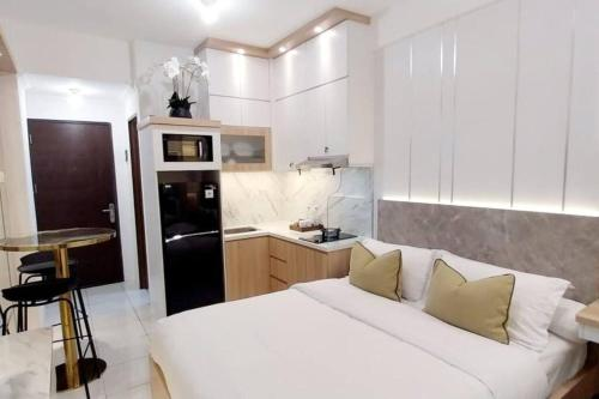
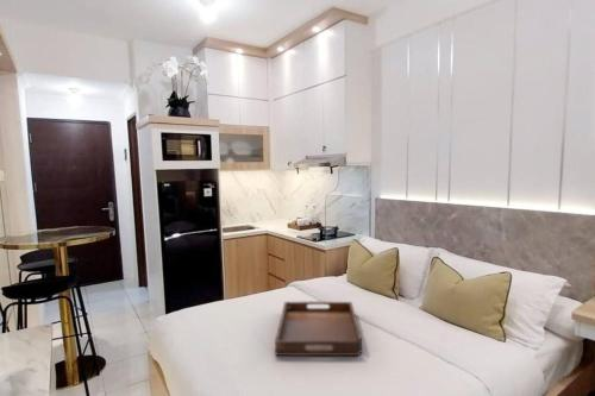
+ serving tray (318, 325)
